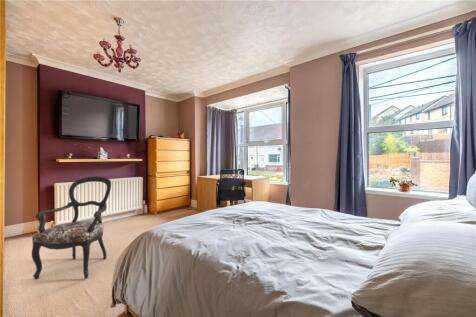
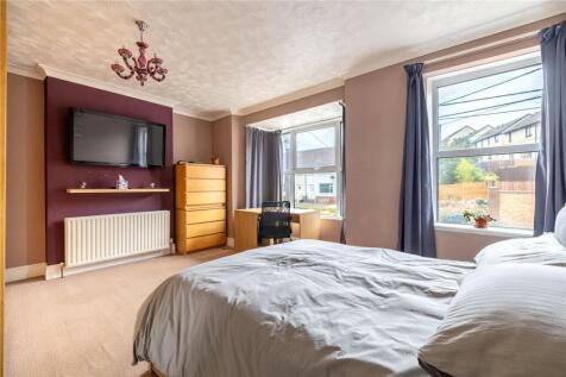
- armchair (79, 222)
